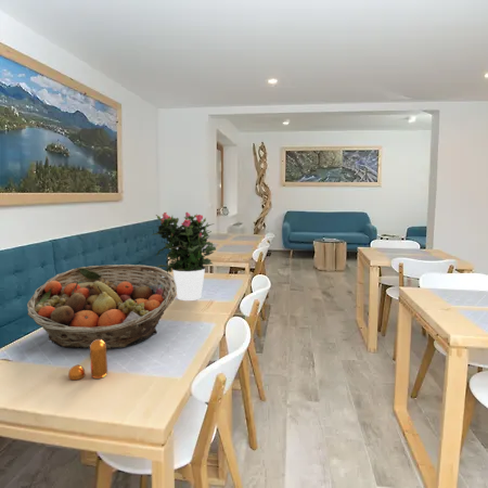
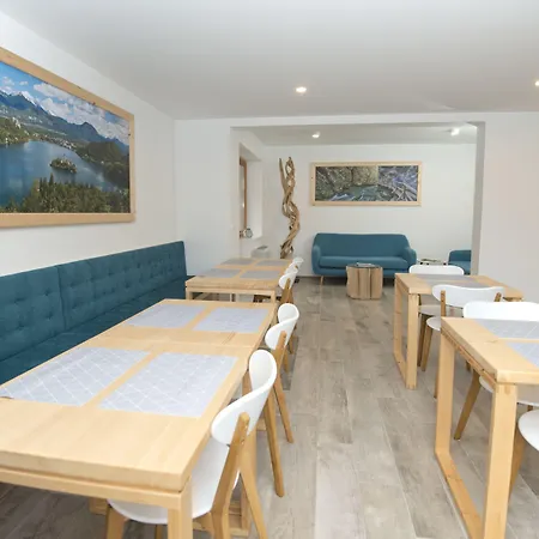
- potted flower (185, 255)
- pepper shaker (90, 358)
- fruit basket (105, 303)
